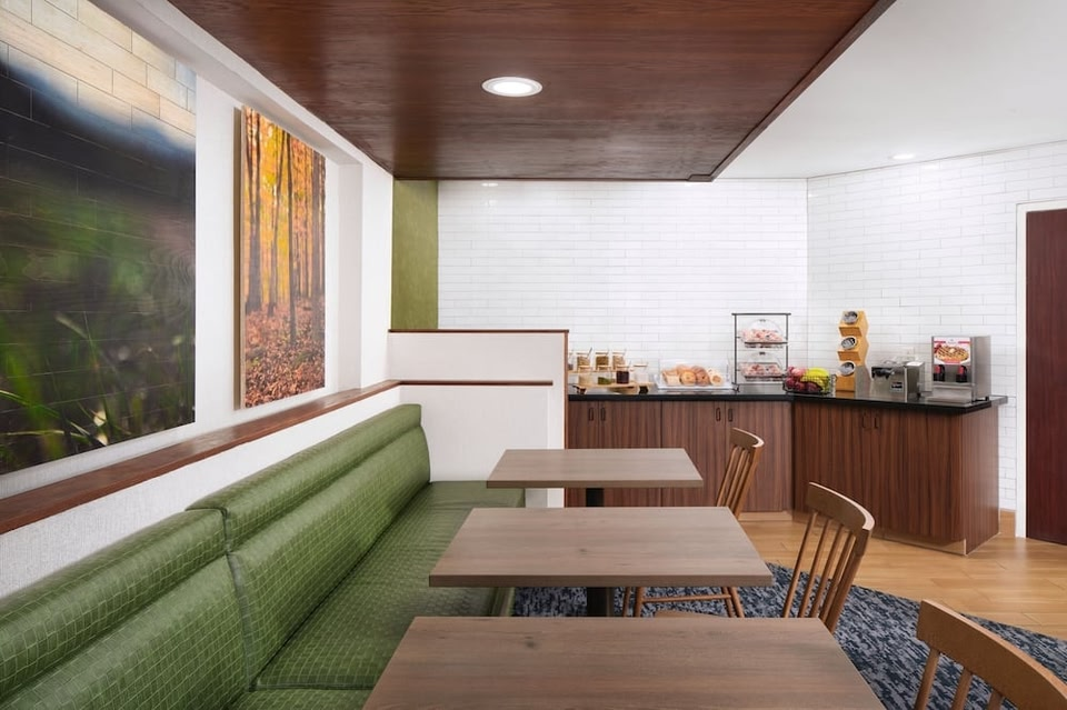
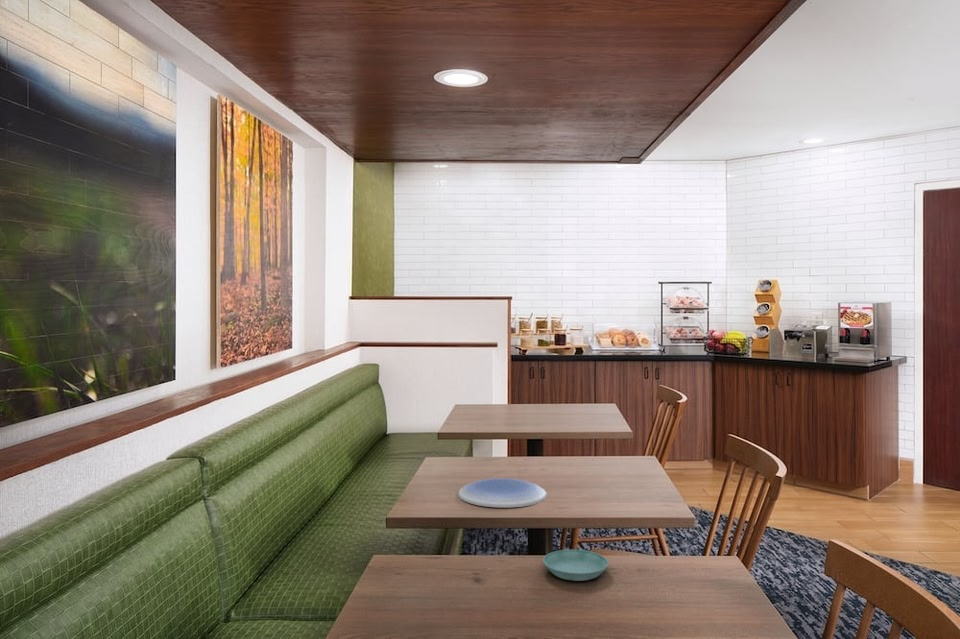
+ saucer (575, 566)
+ plate (502, 489)
